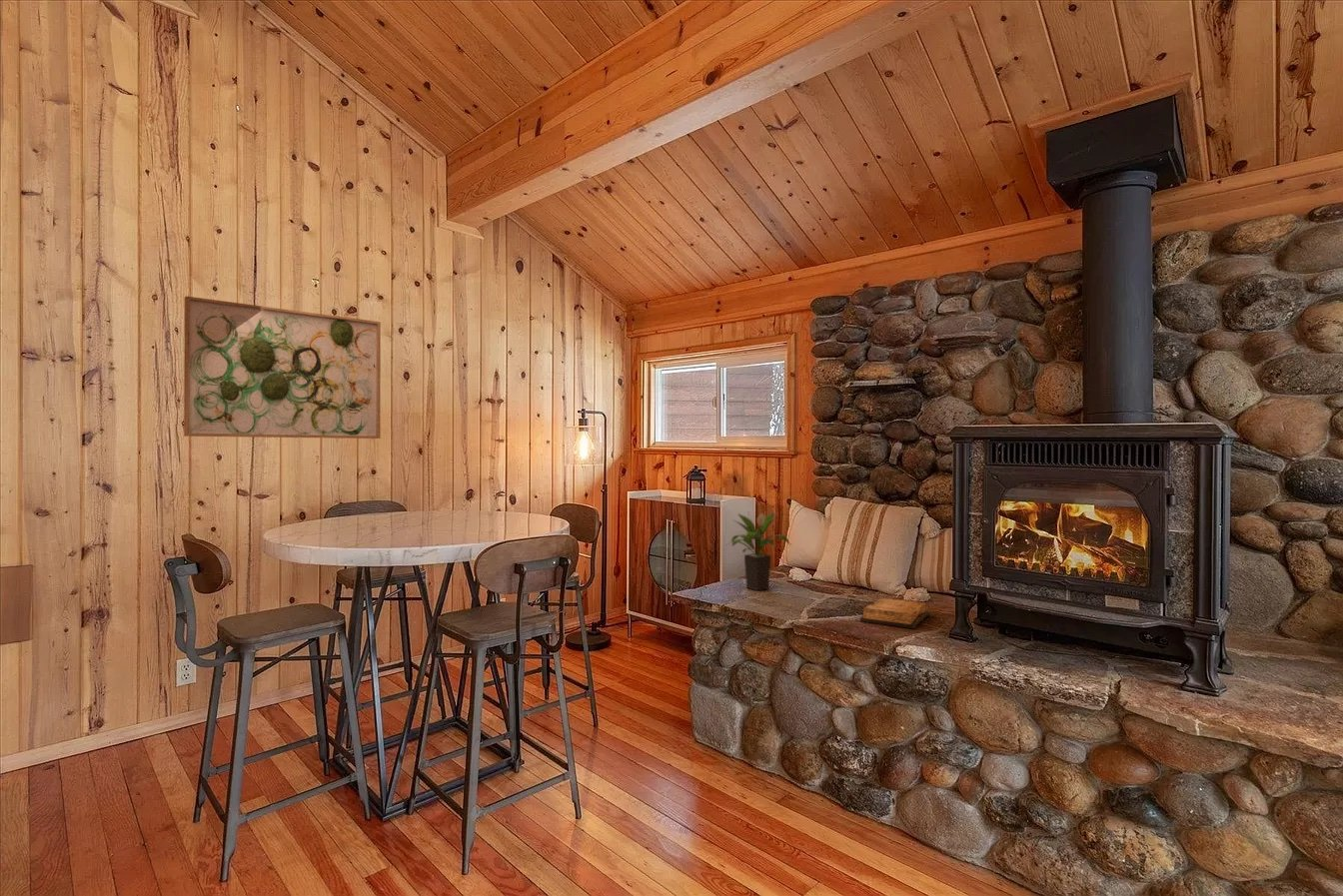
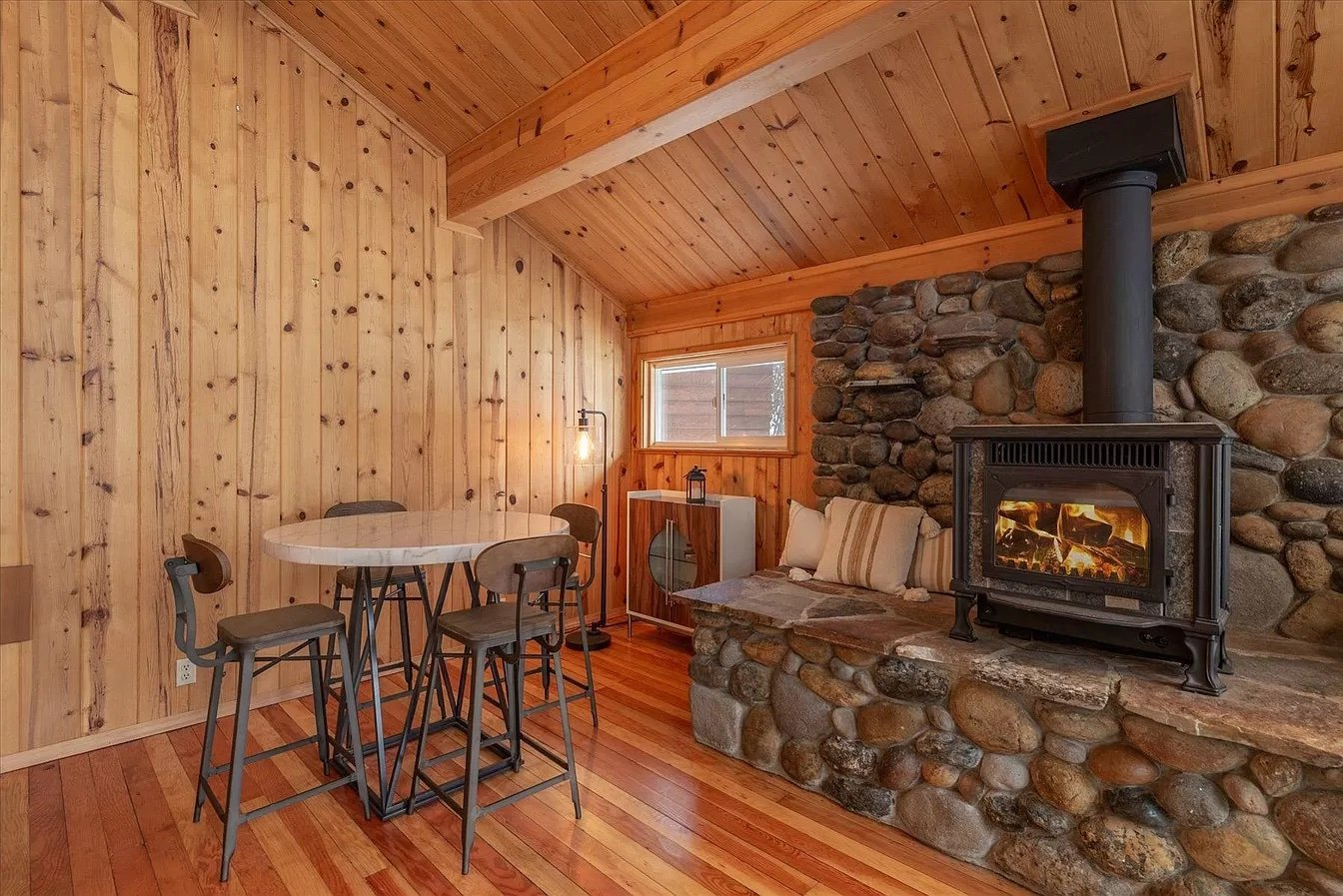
- potted plant (756, 549)
- wall art (291, 374)
- diary (893, 611)
